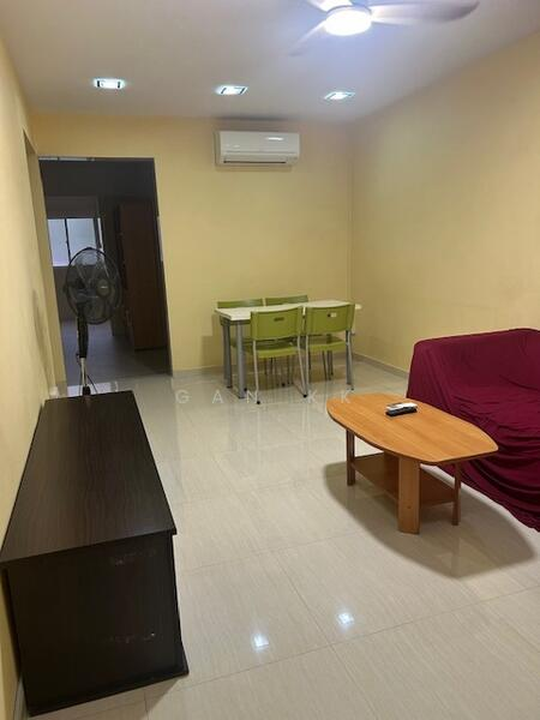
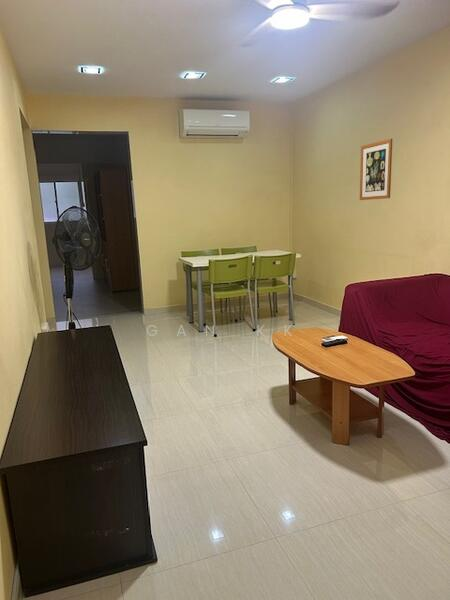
+ wall art (375, 171)
